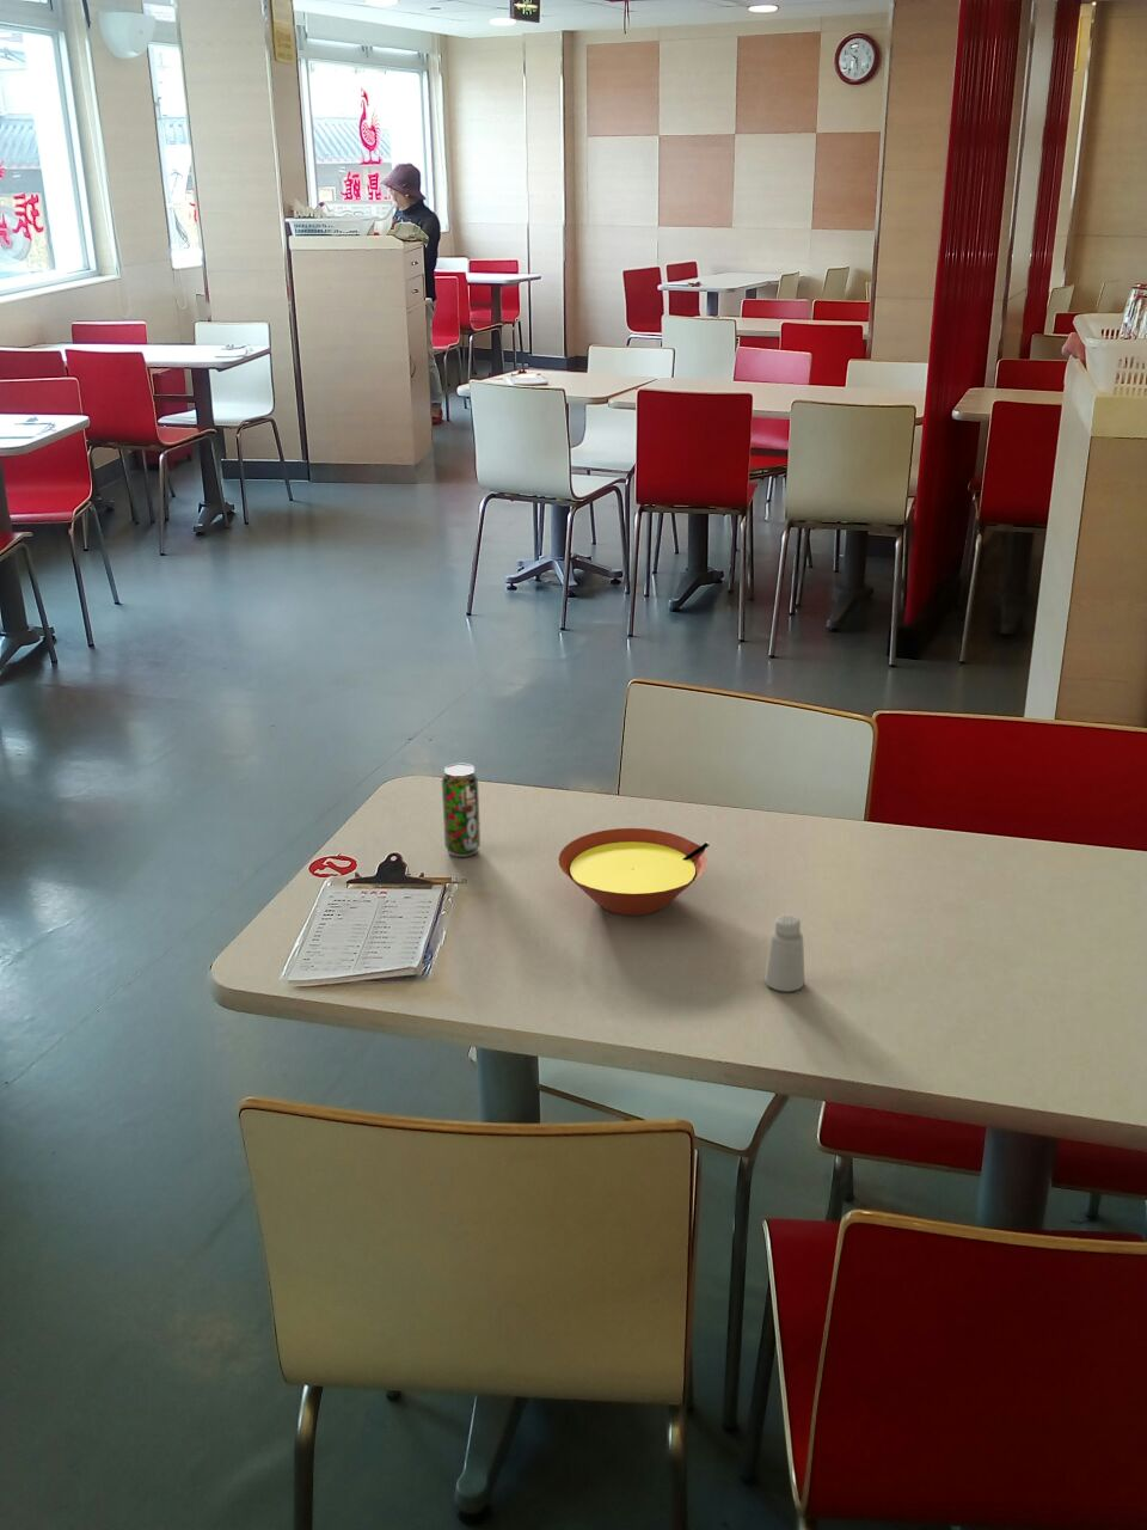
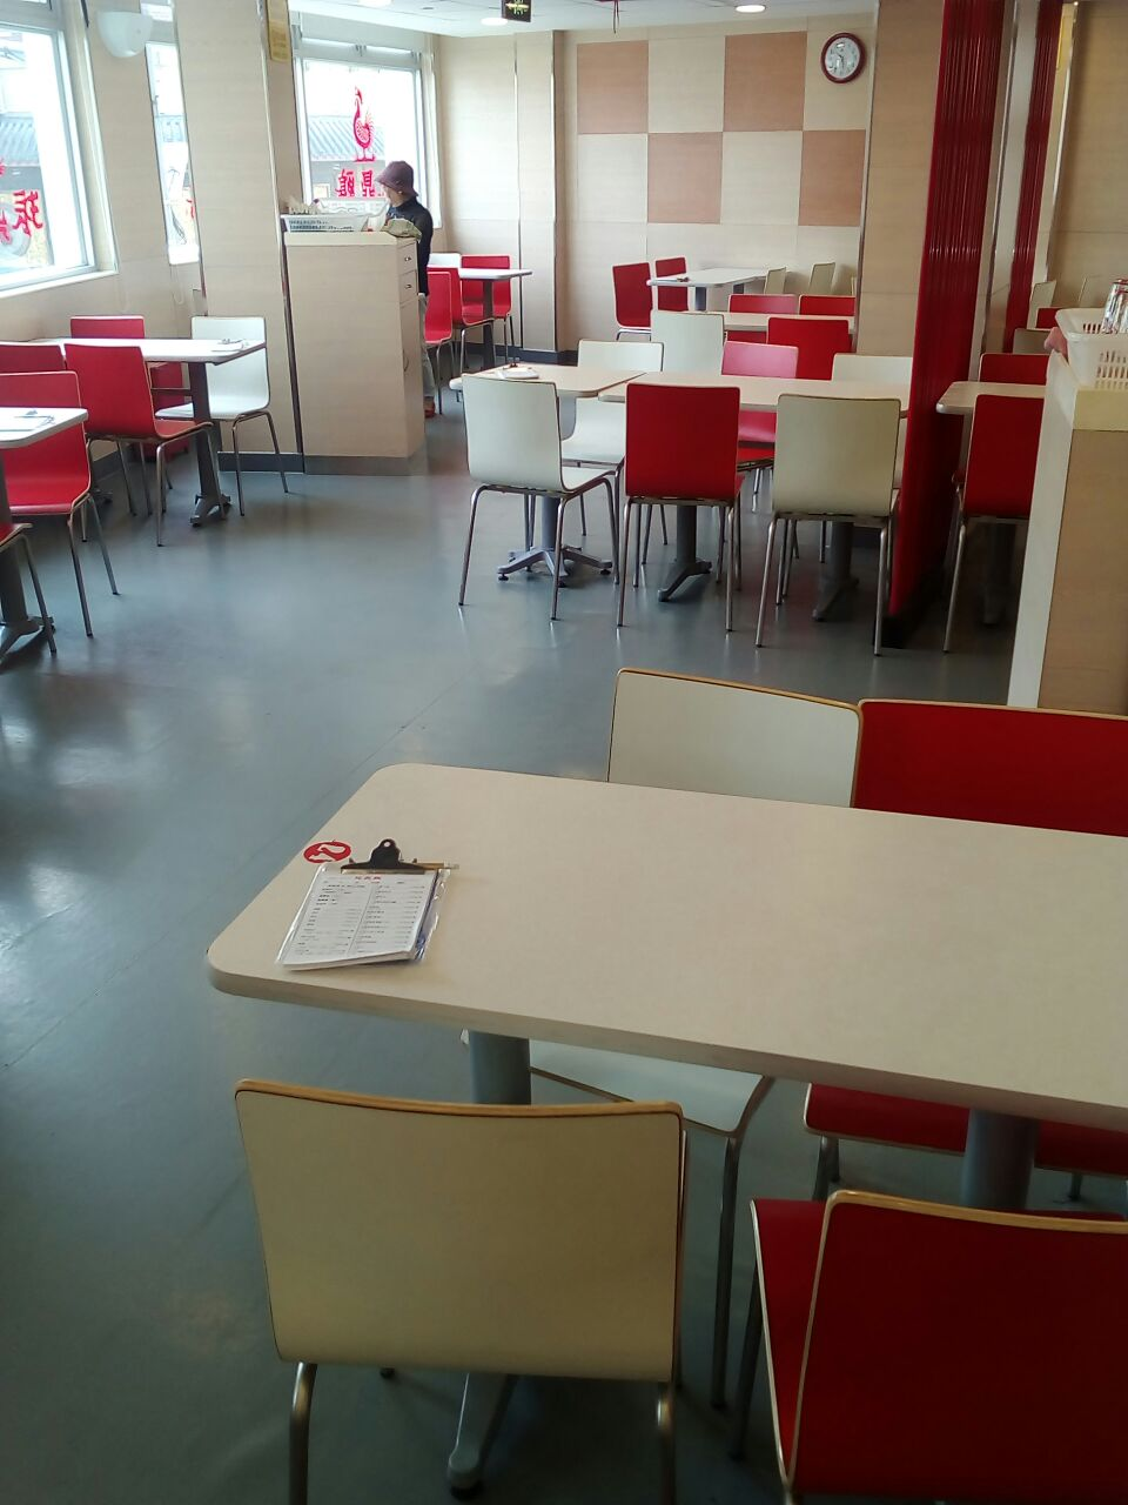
- beverage can (460, 810)
- soup bowl (637, 875)
- saltshaker (787, 951)
